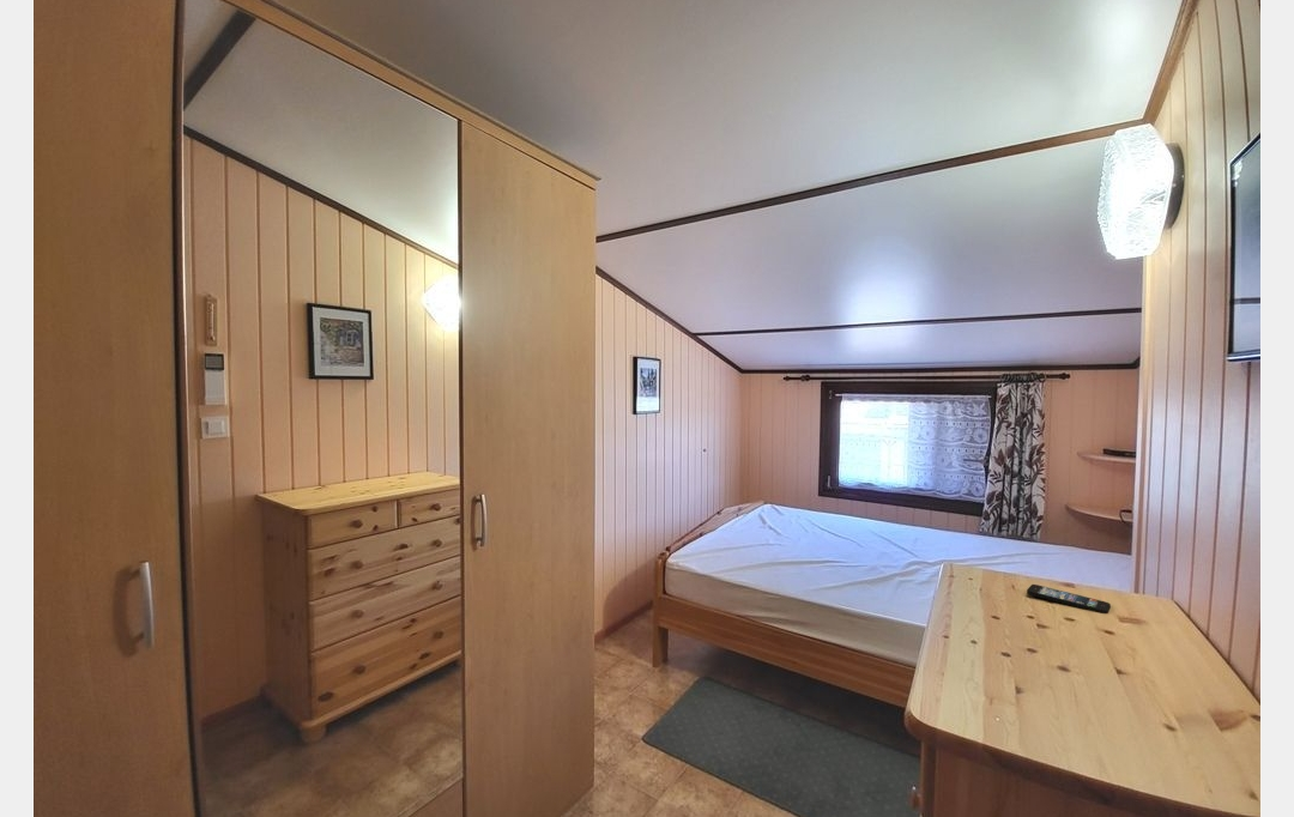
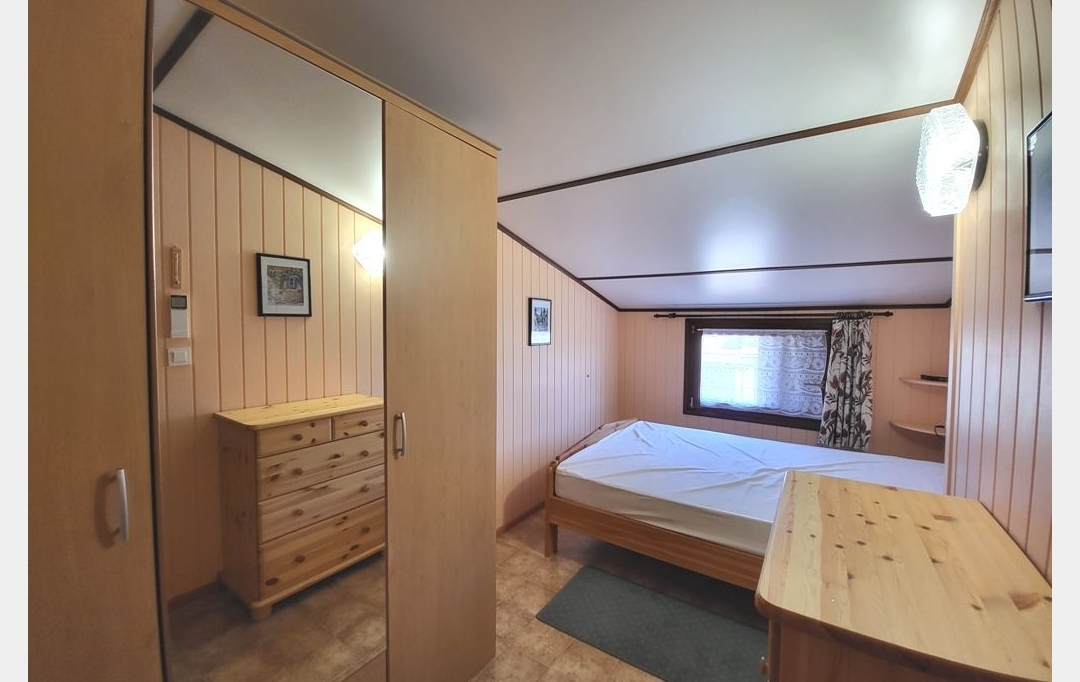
- smartphone (1066, 598)
